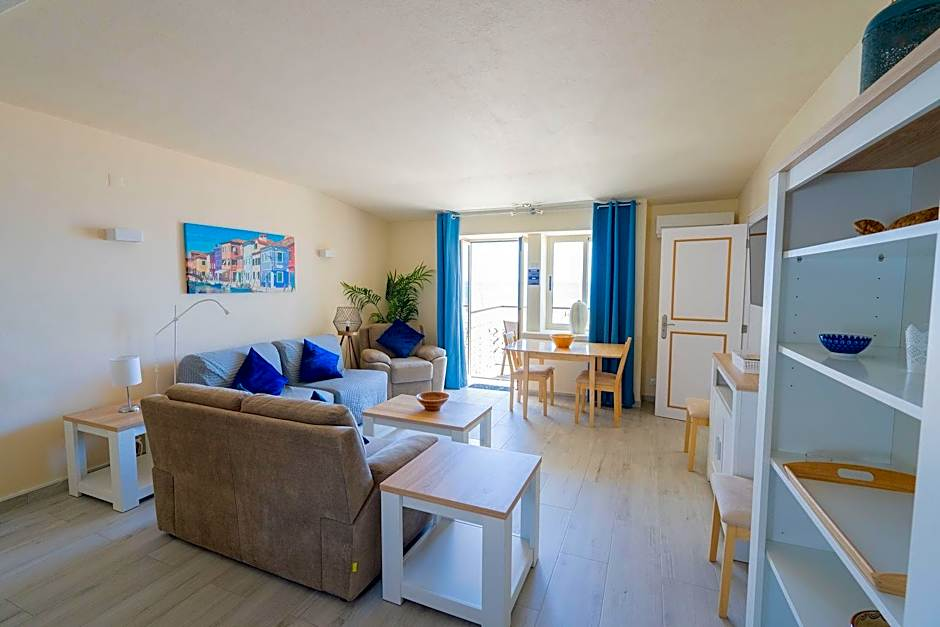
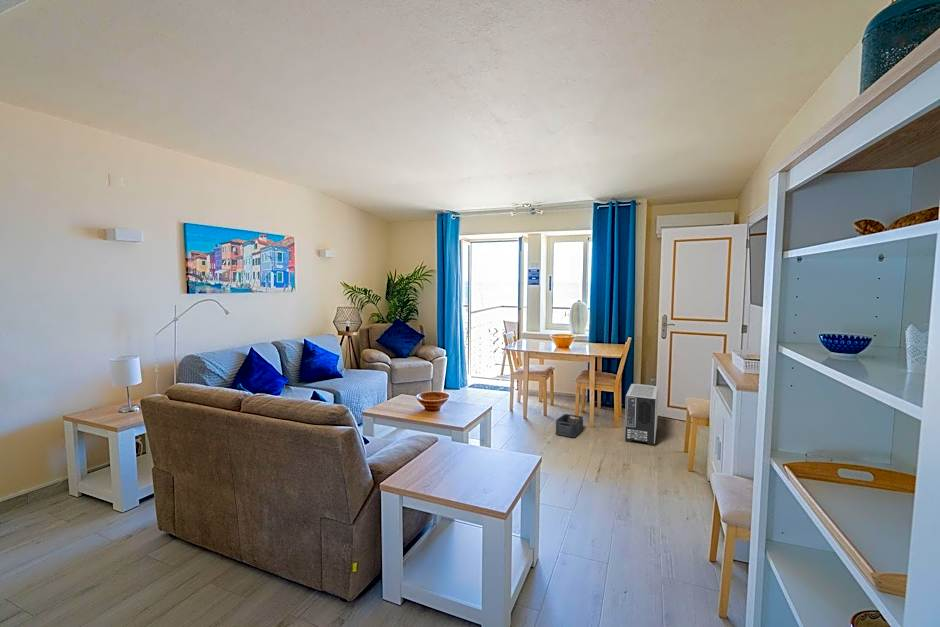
+ air purifier (642, 412)
+ storage bin (569, 425)
